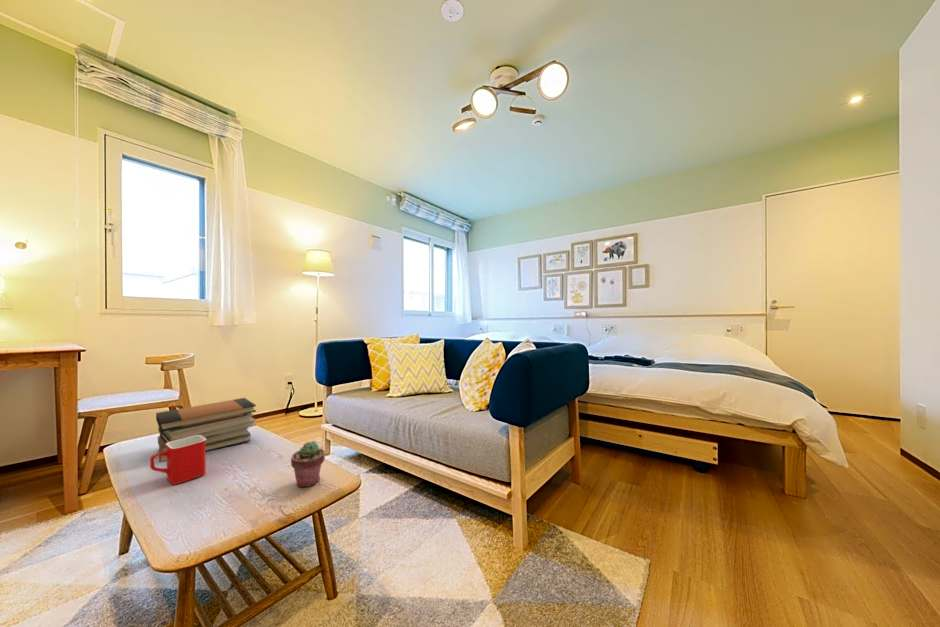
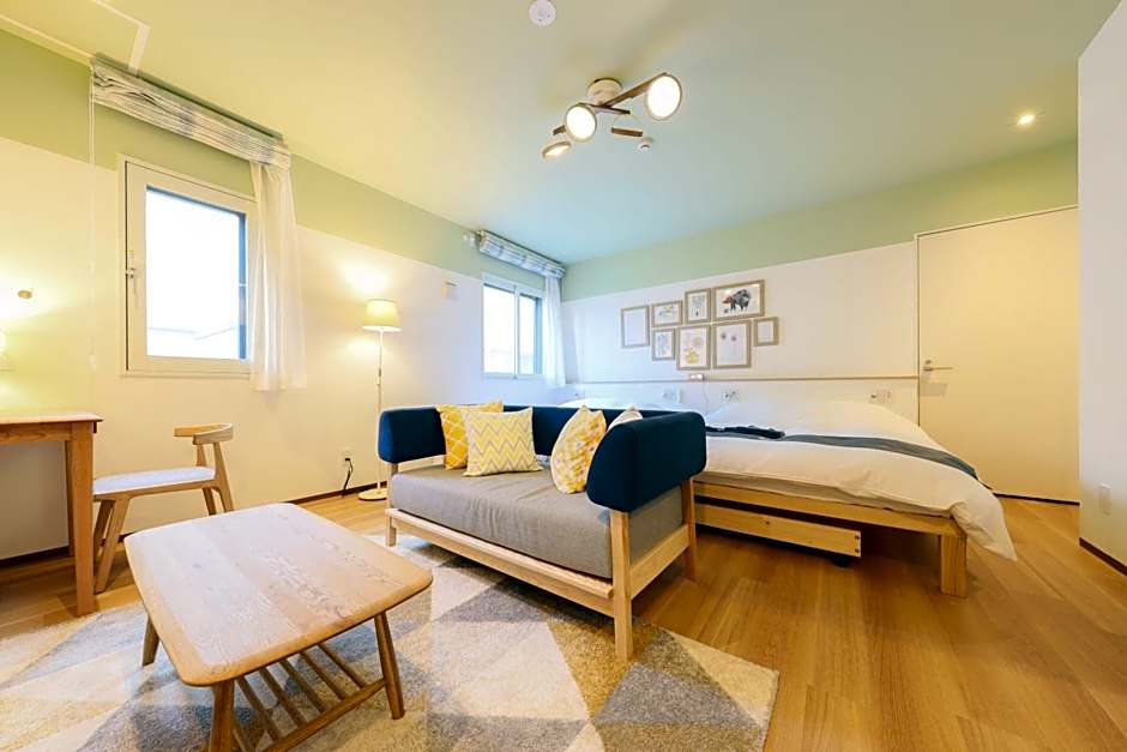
- mug (178, 461)
- book stack (208, 426)
- potted succulent (308, 462)
